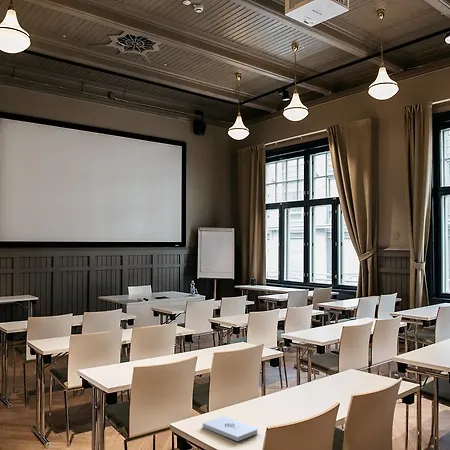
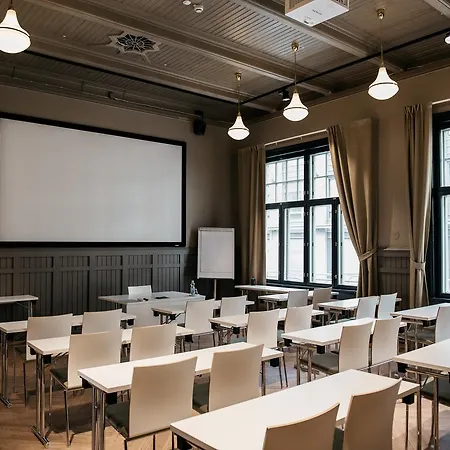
- notepad (230, 427)
